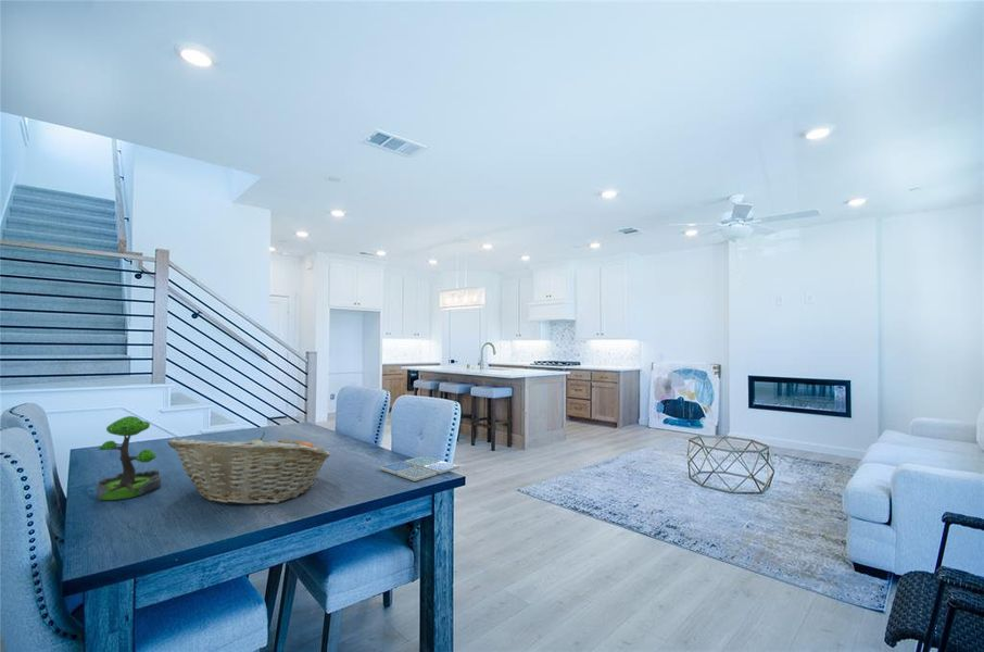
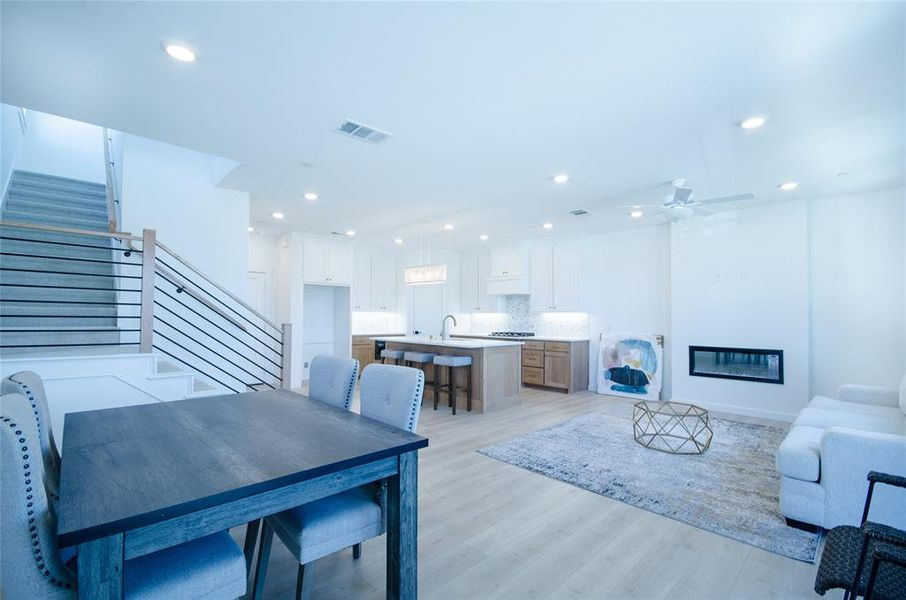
- fruit basket (252, 460)
- plant (128, 454)
- drink coaster (419, 467)
